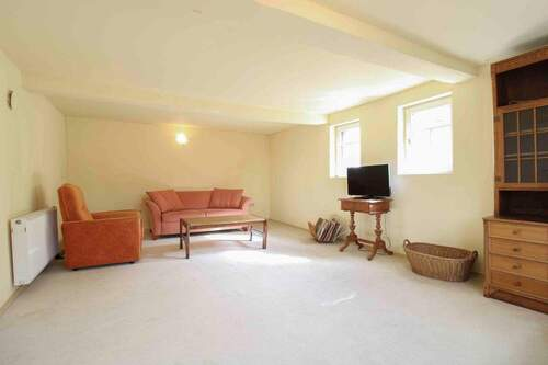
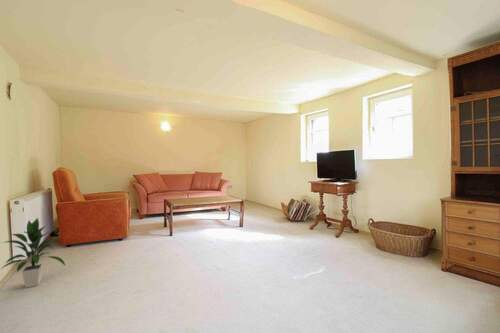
+ indoor plant (33, 252)
